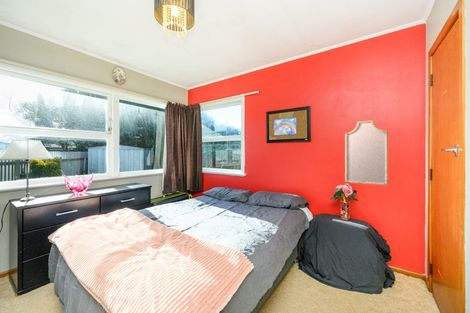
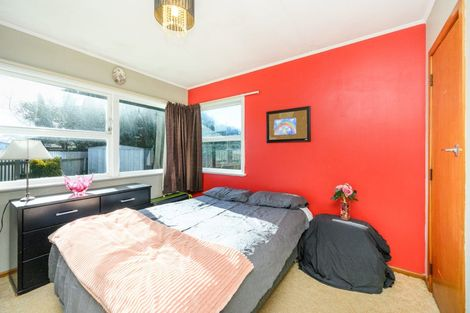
- home mirror (365, 152)
